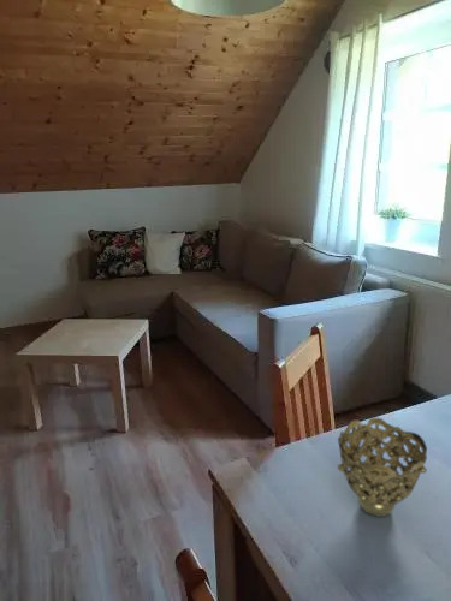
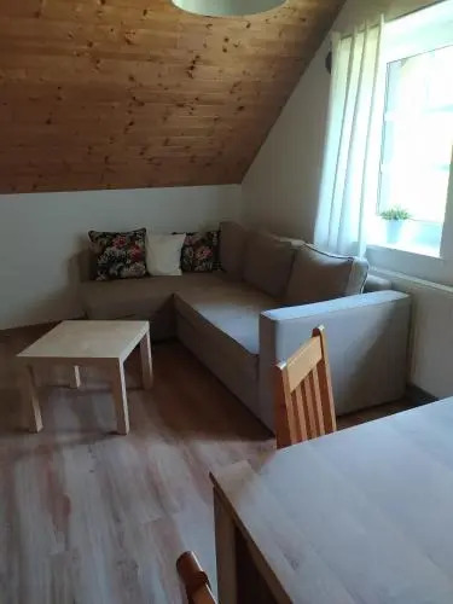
- decorative bowl (378, 474)
